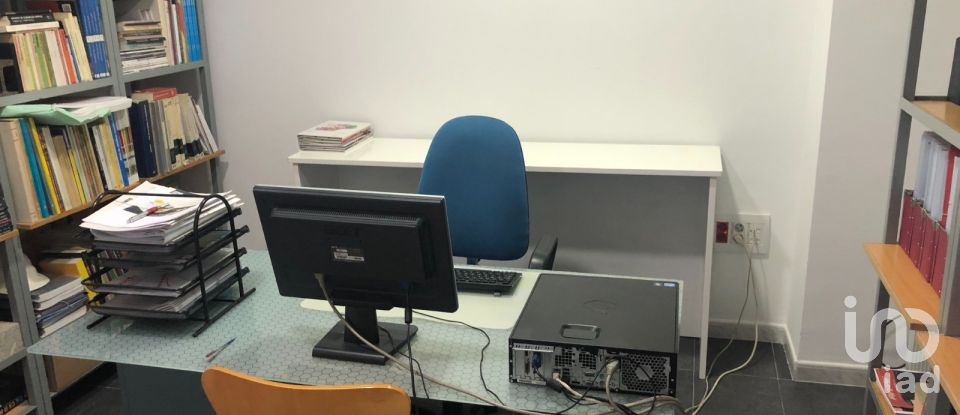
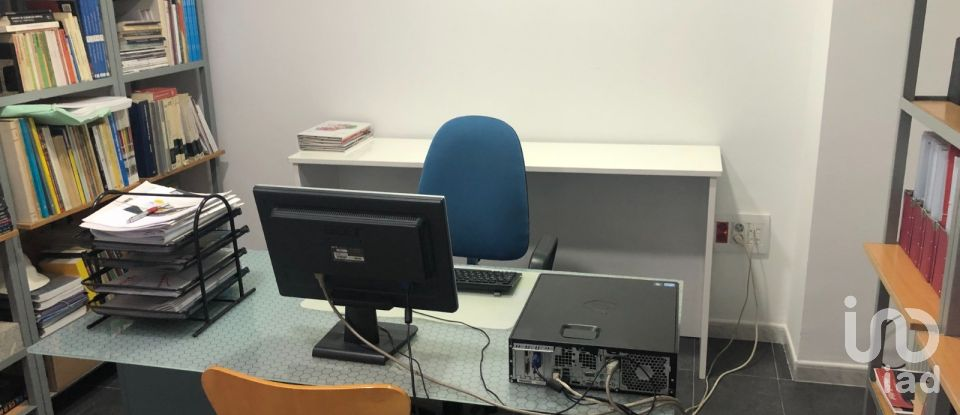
- pen (223, 345)
